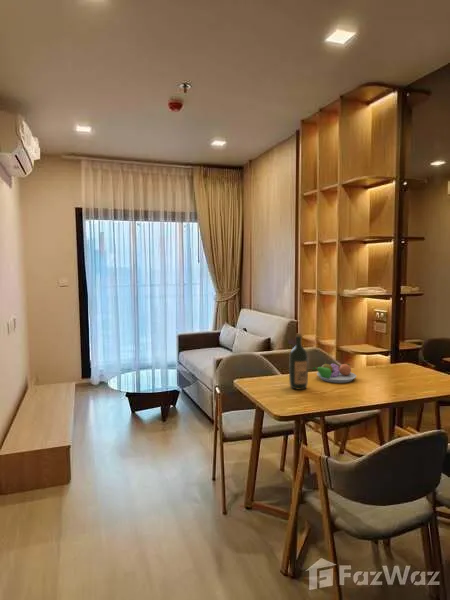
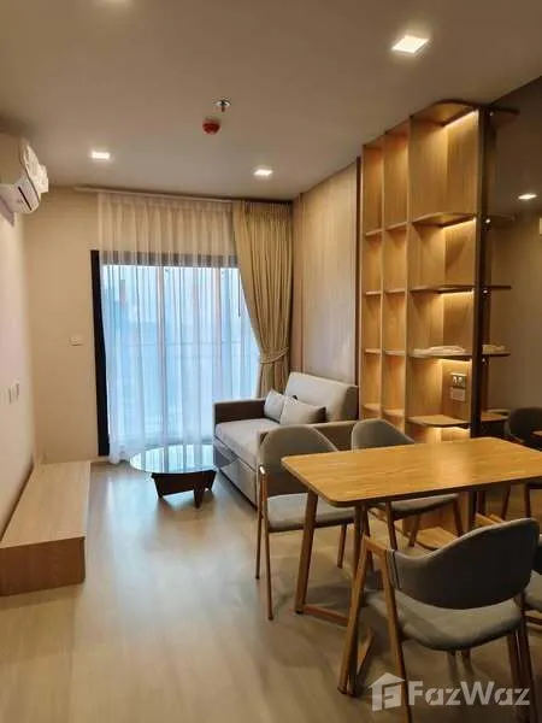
- fruit bowl (334, 370)
- wine bottle (298, 360)
